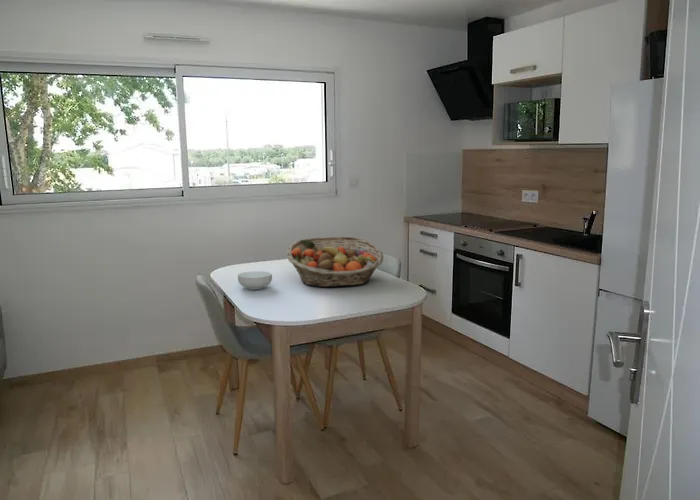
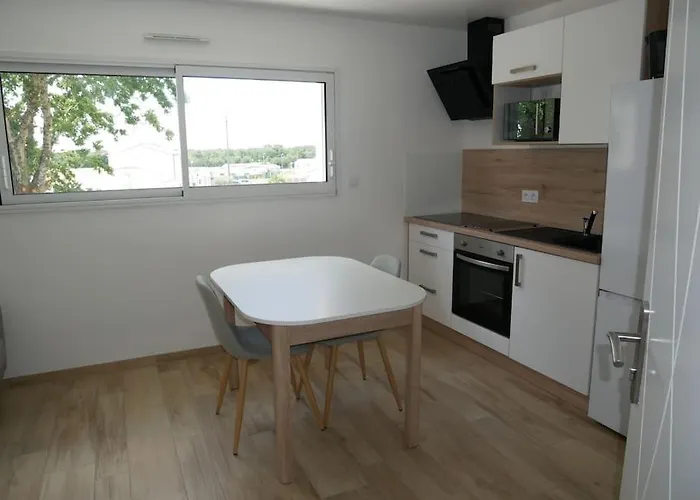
- cereal bowl (255, 280)
- fruit basket (335, 260)
